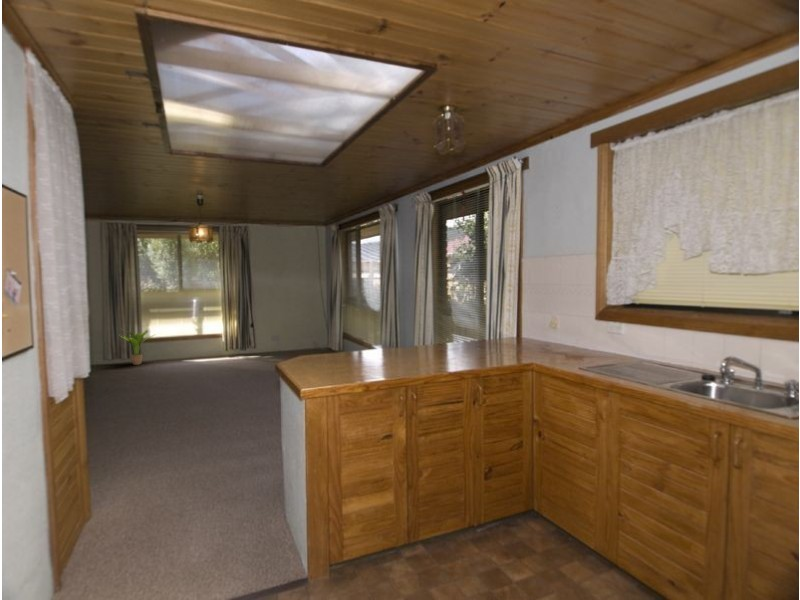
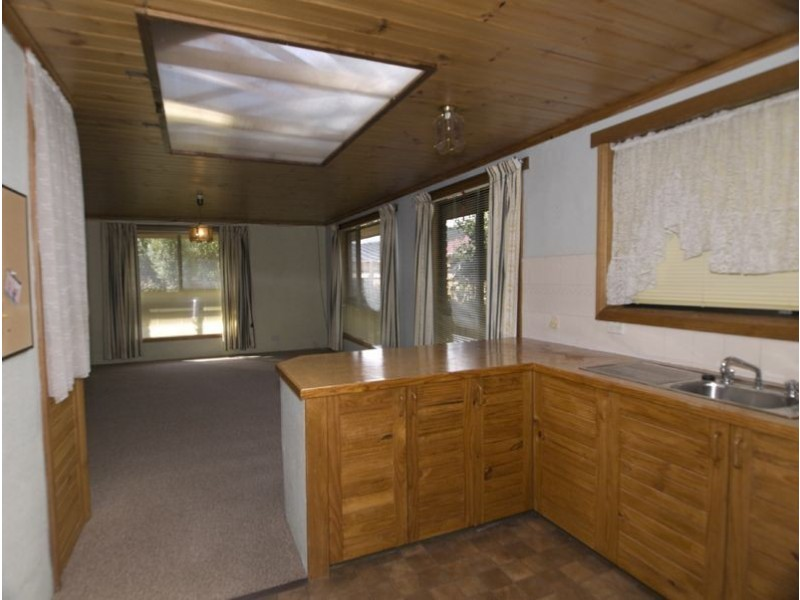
- potted plant (137, 345)
